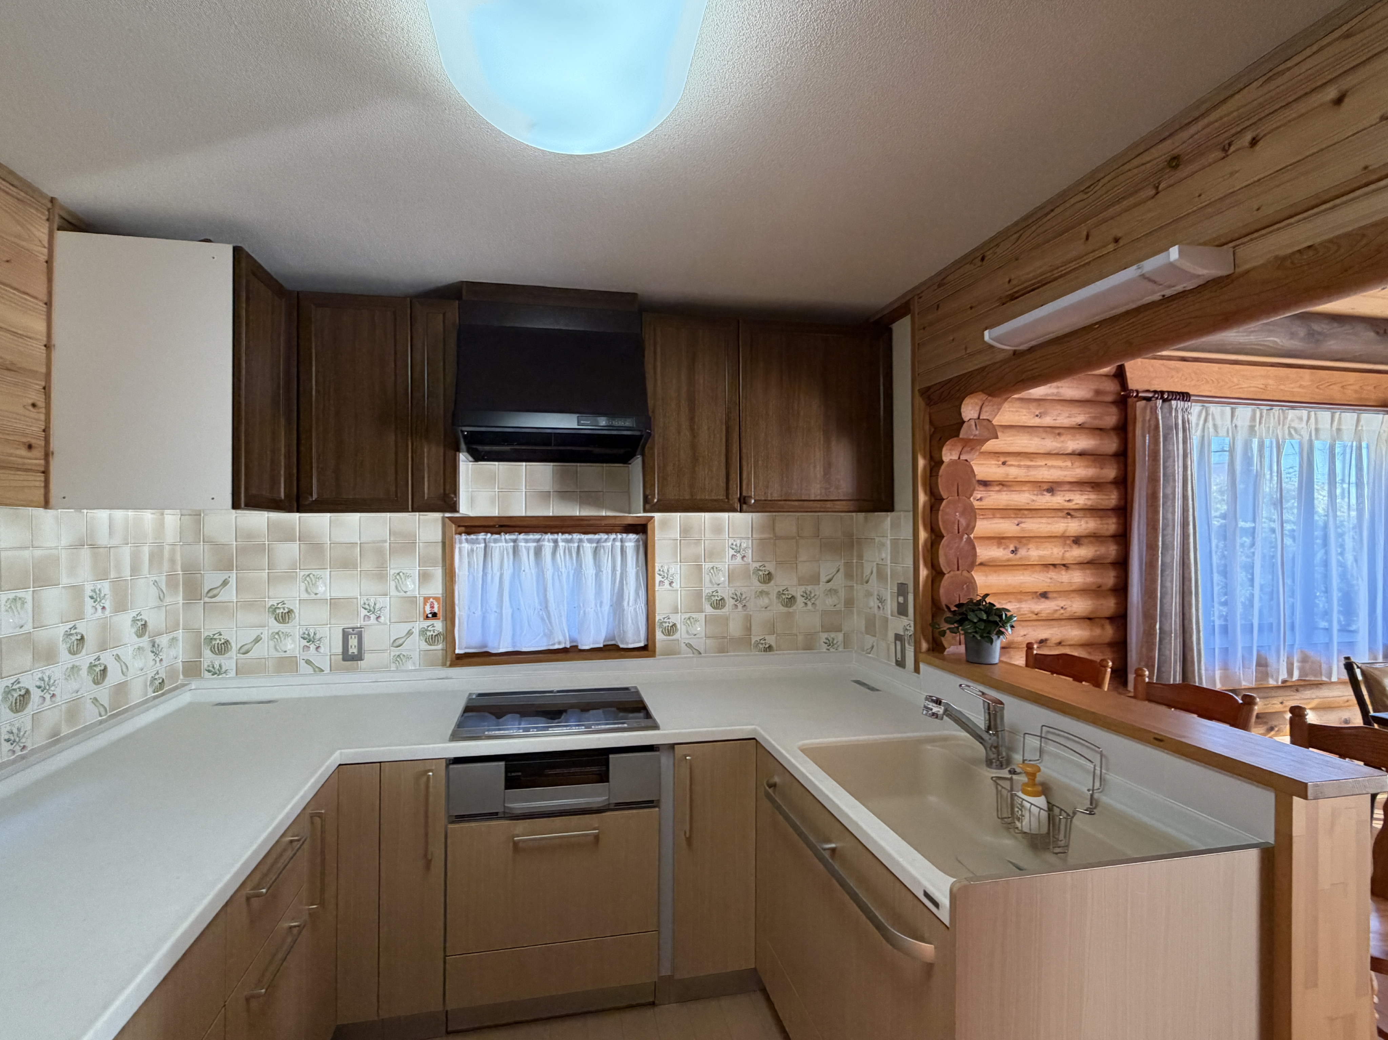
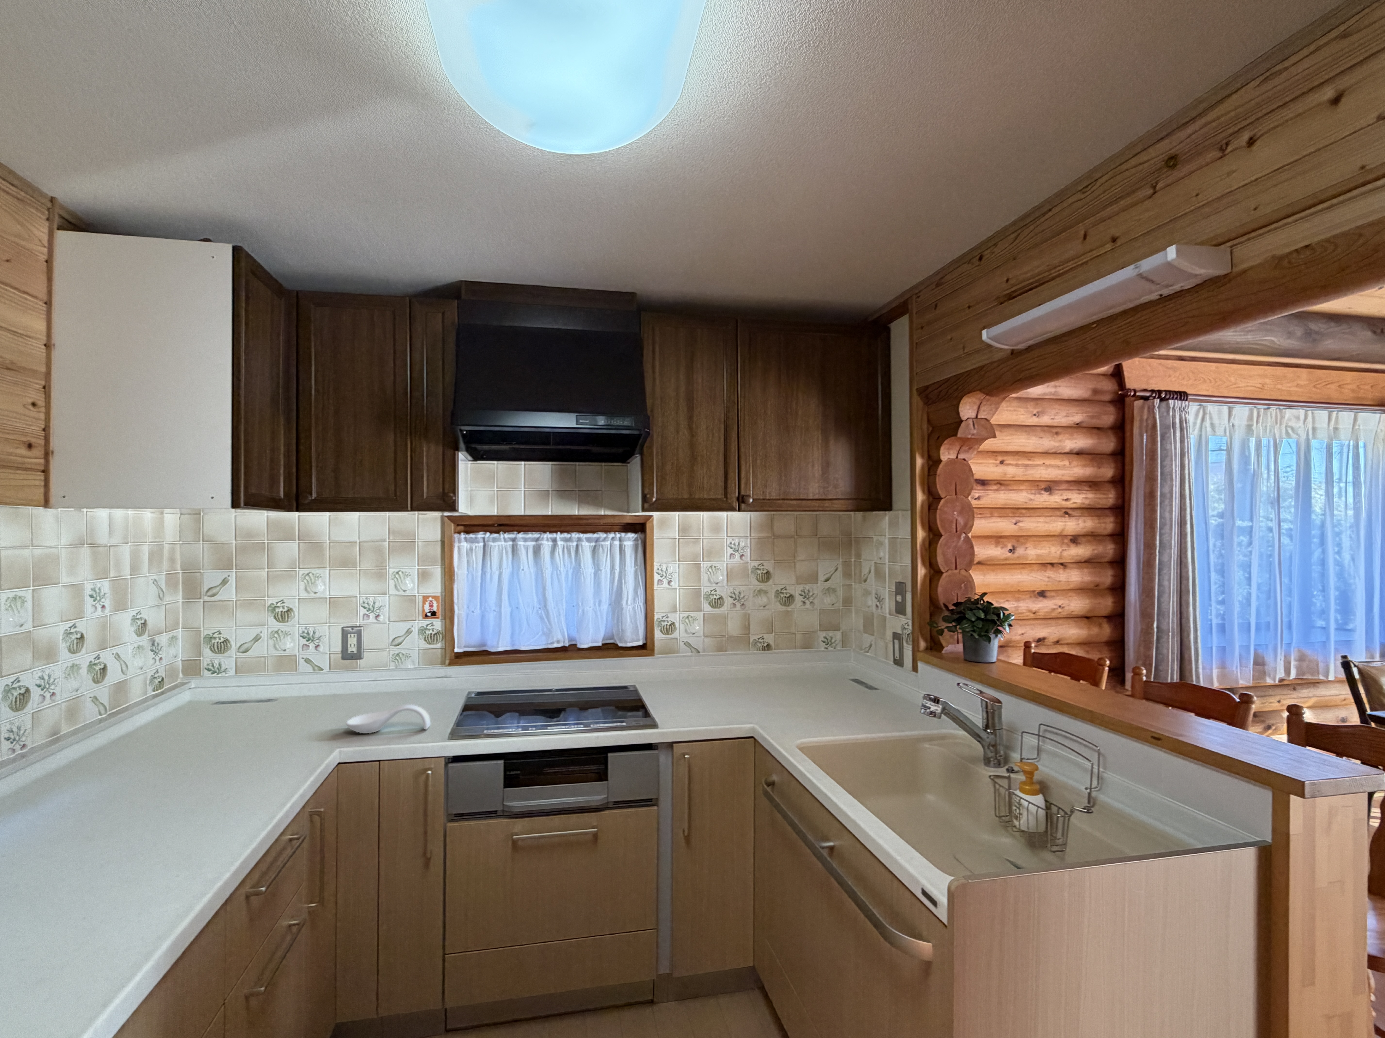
+ spoon rest (388, 719)
